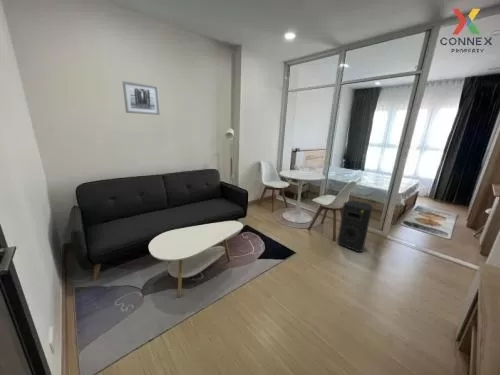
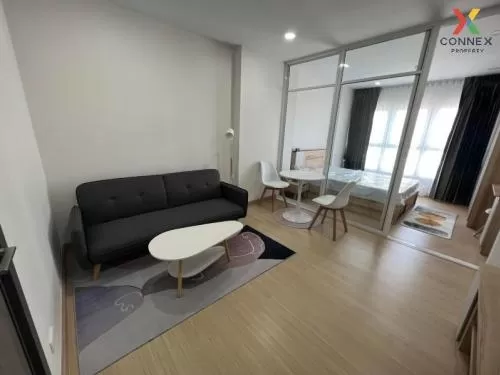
- wall art (142, 99)
- speaker (355, 225)
